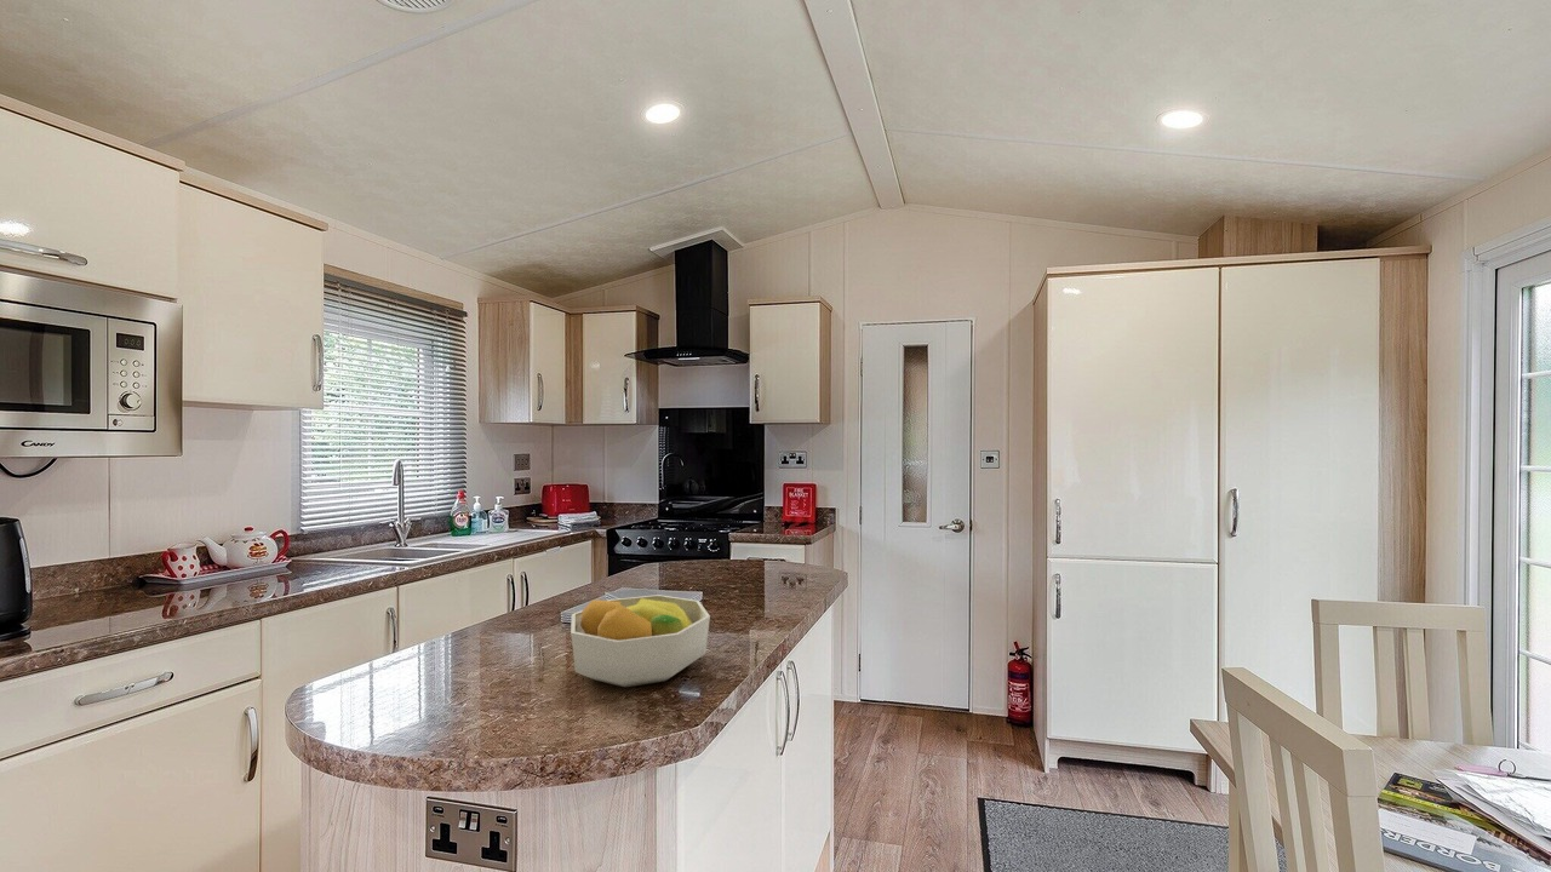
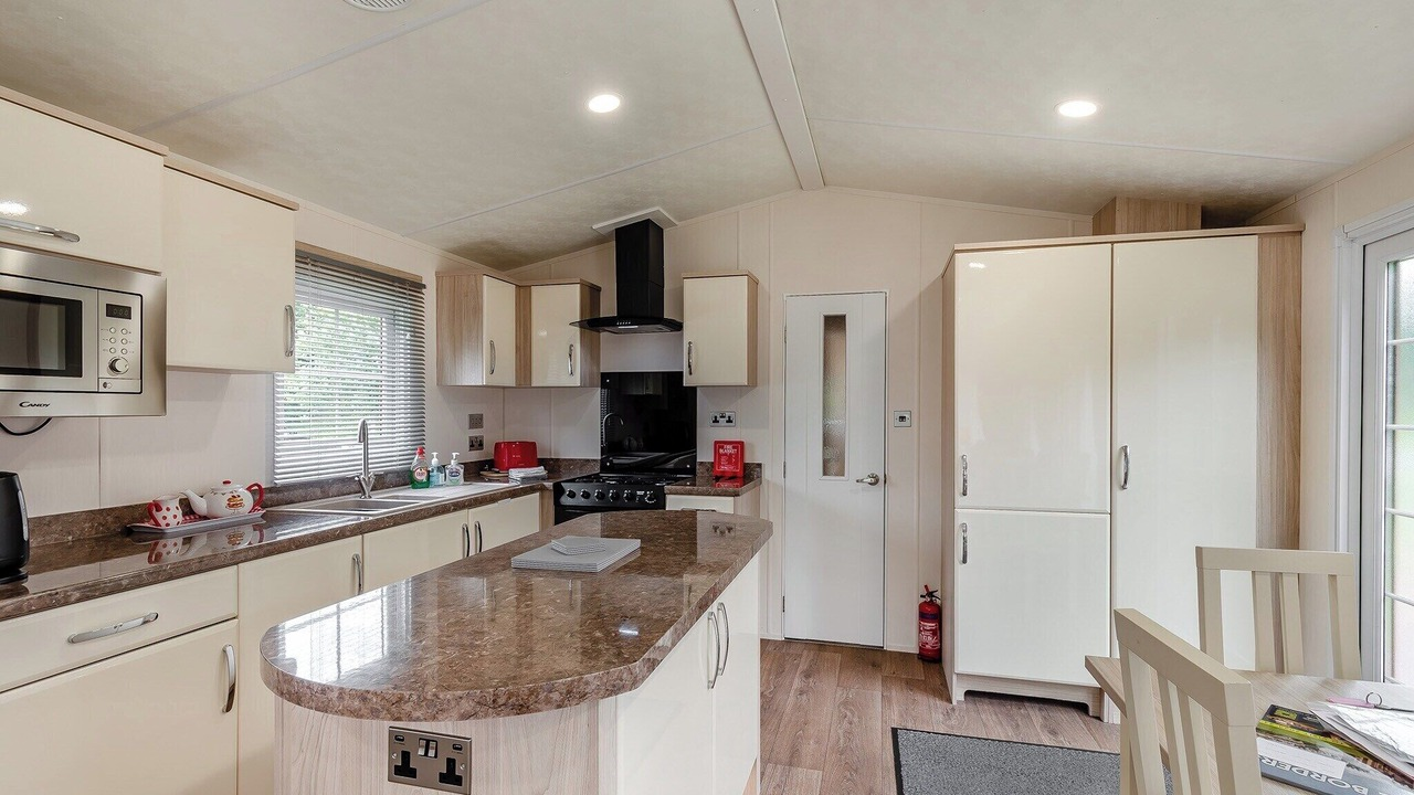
- fruit bowl (640, 629)
